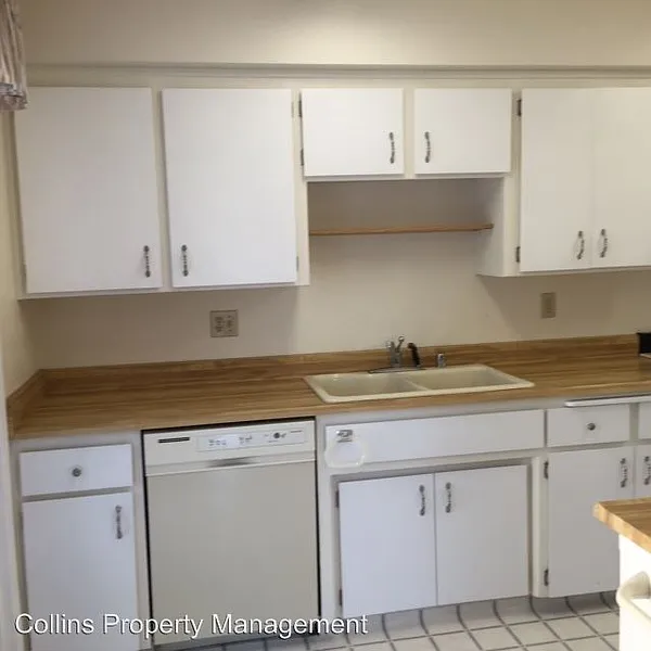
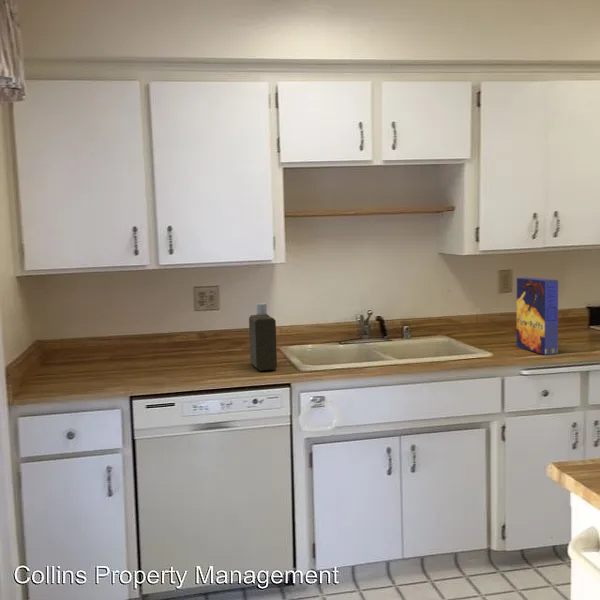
+ bottle (262, 335)
+ cereal box (536, 314)
